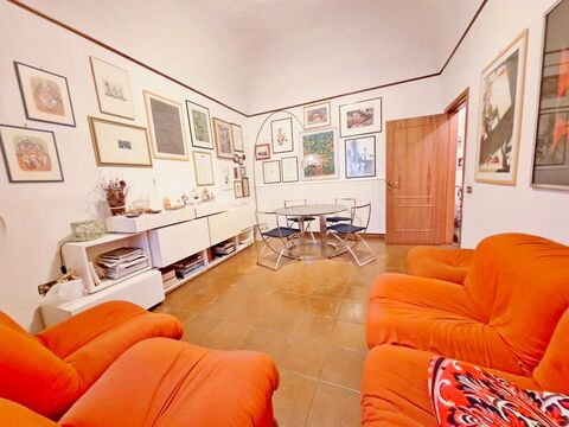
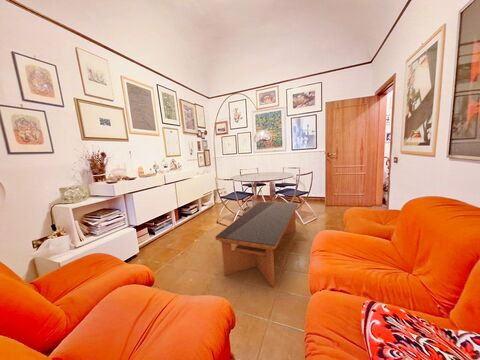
+ coffee table (265, 233)
